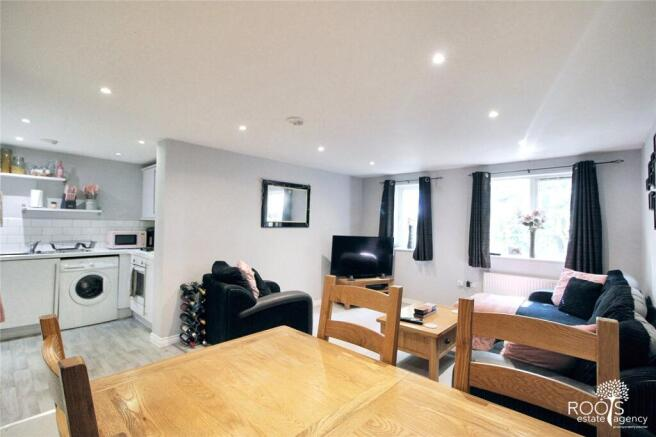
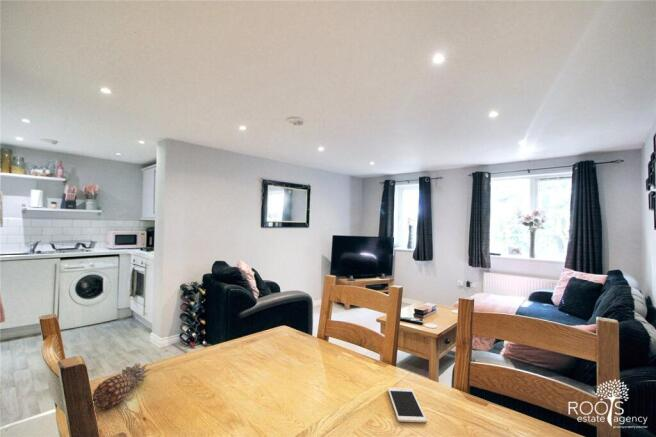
+ cell phone (405, 403)
+ fruit (121, 383)
